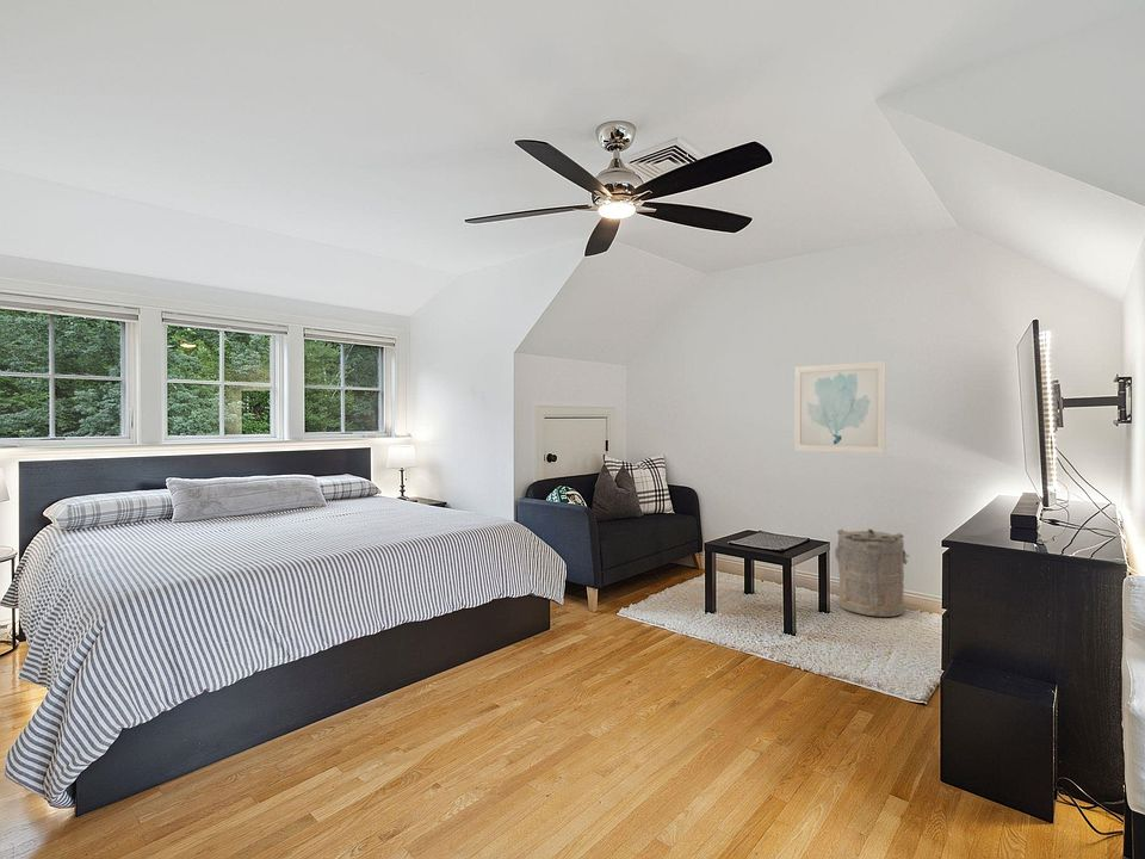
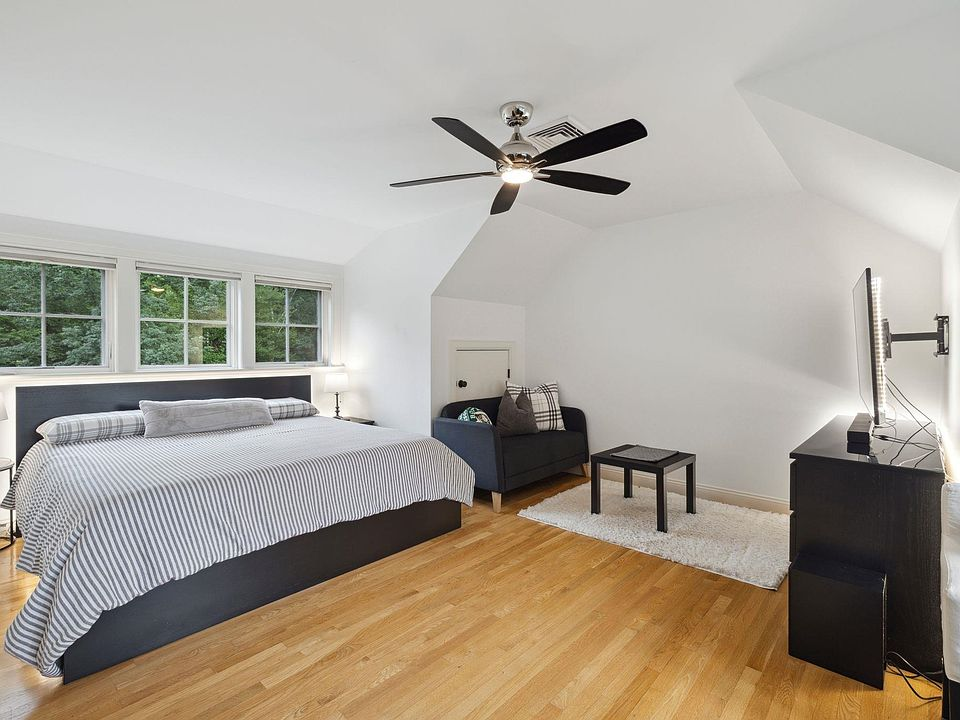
- wall art (837, 408)
- laundry hamper (867, 567)
